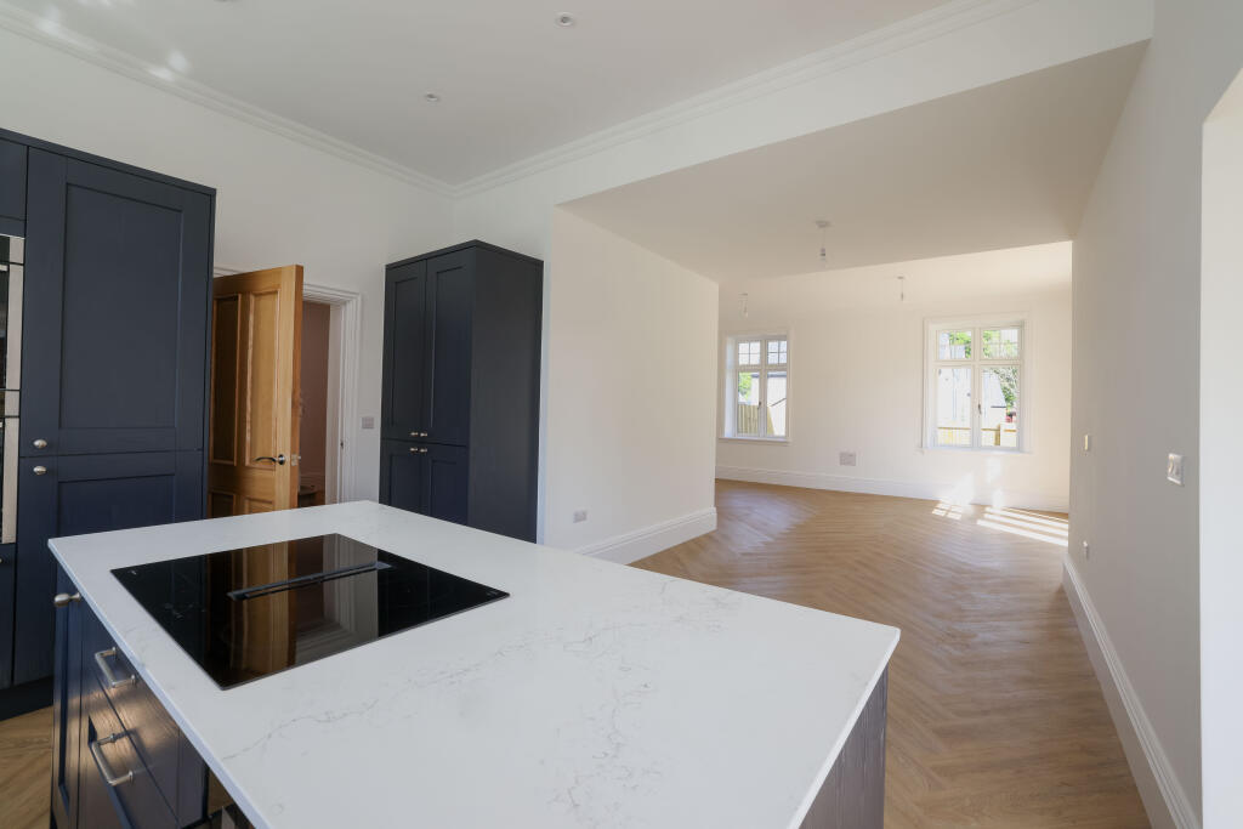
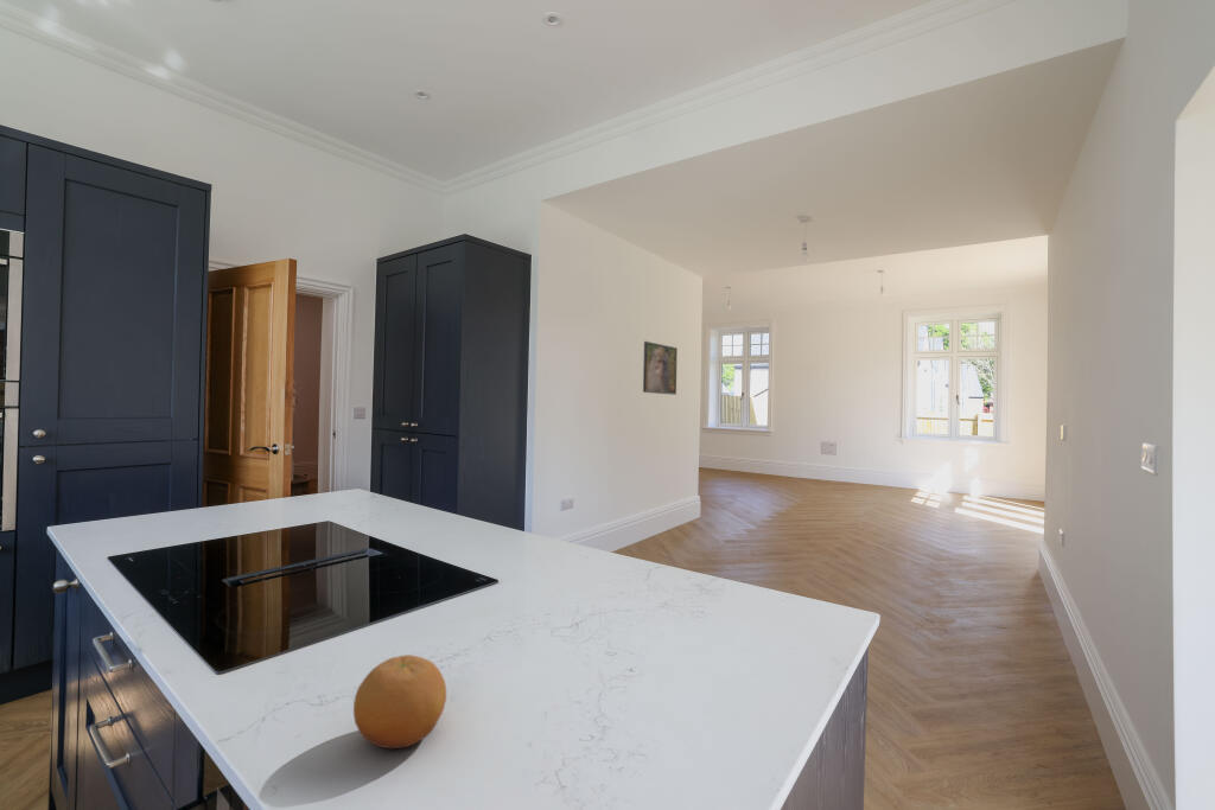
+ fruit (401, 699)
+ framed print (660, 369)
